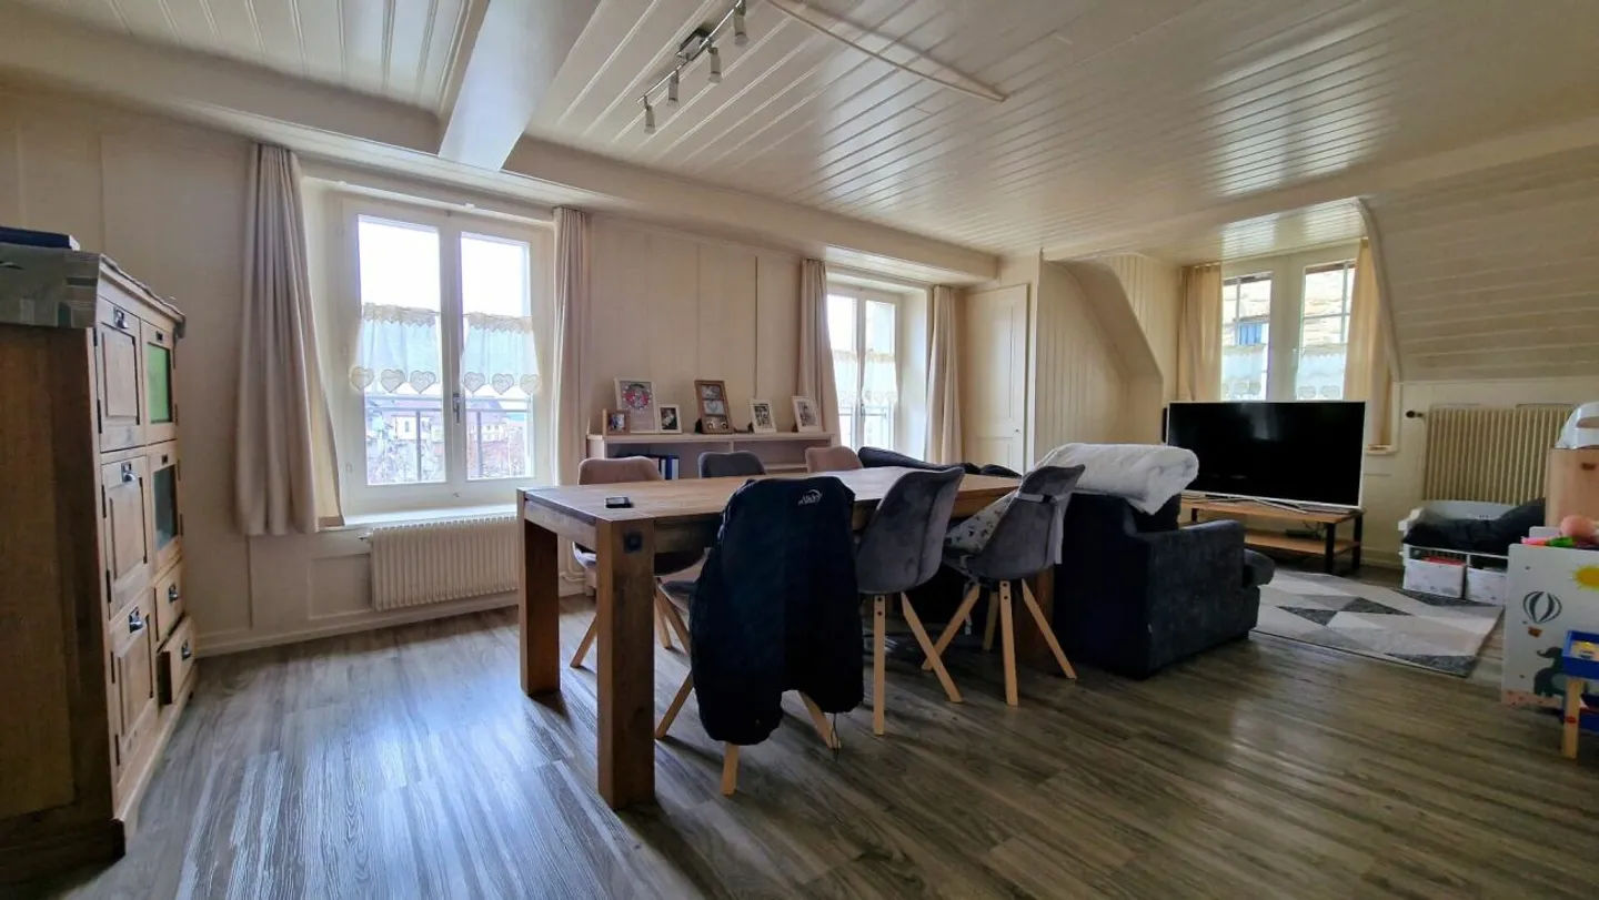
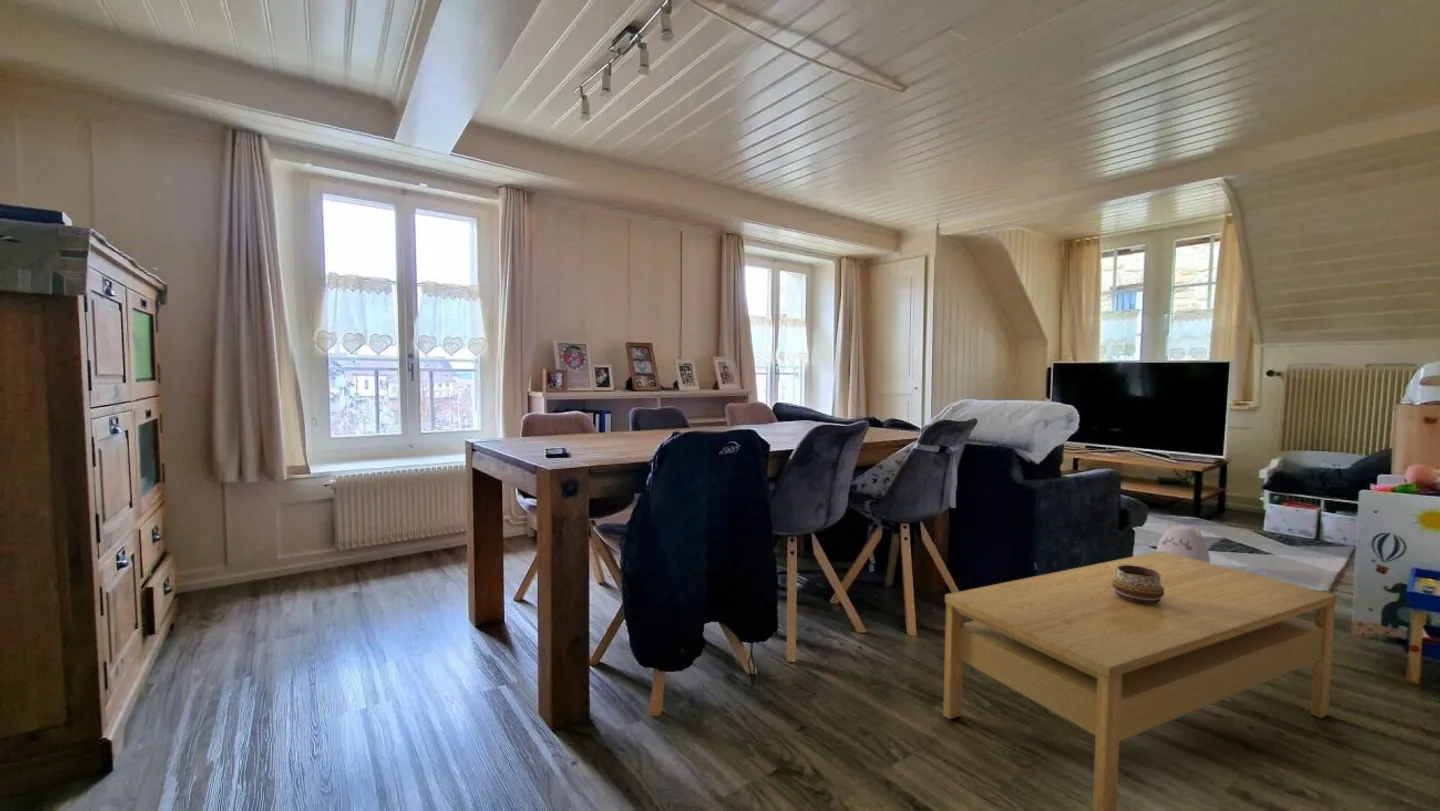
+ decorative bowl (1137, 584)
+ plush toy (1182, 548)
+ coffee table (1139, 655)
